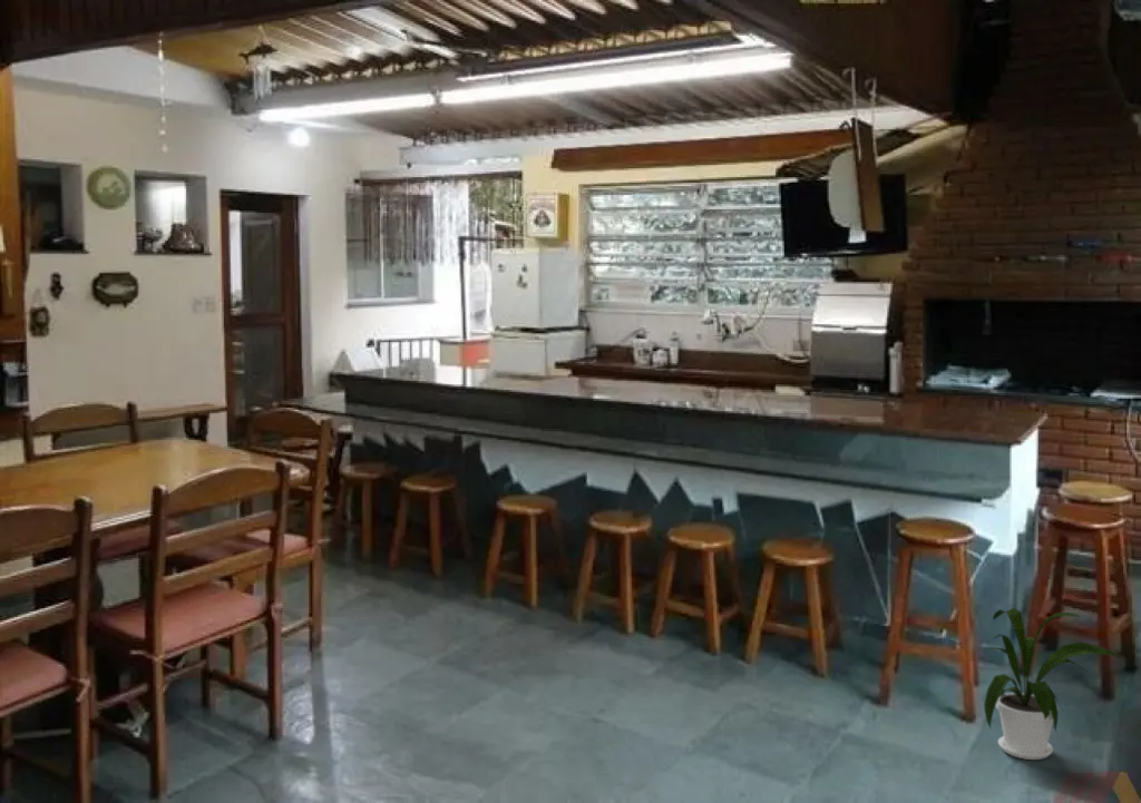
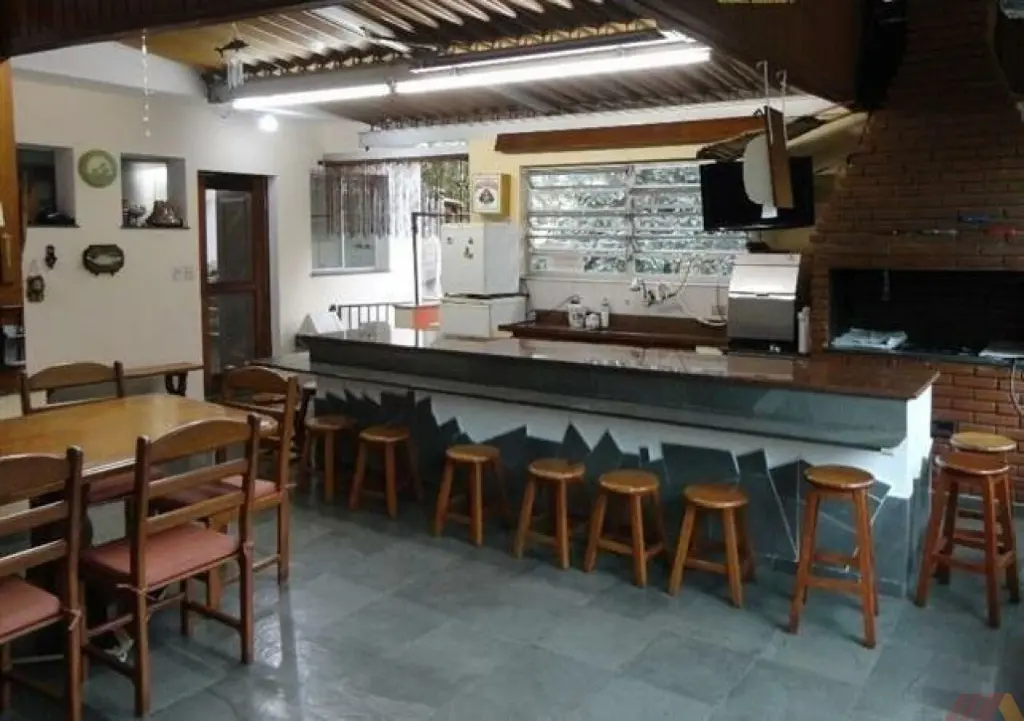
- house plant (1031, 682)
